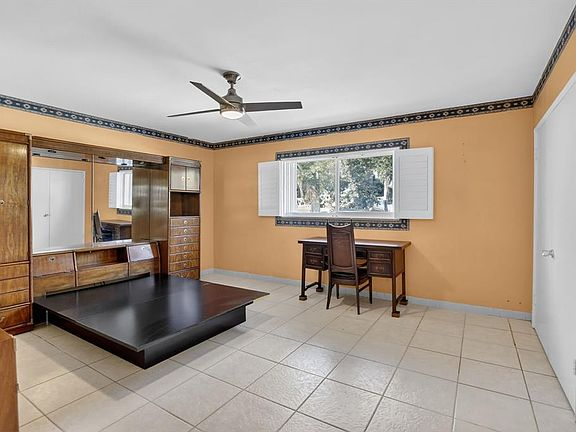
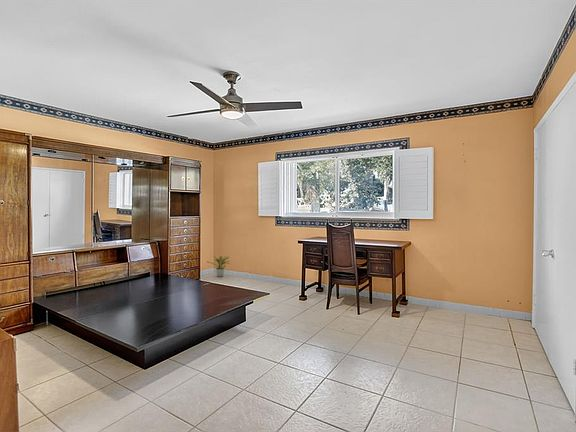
+ potted plant (220, 265)
